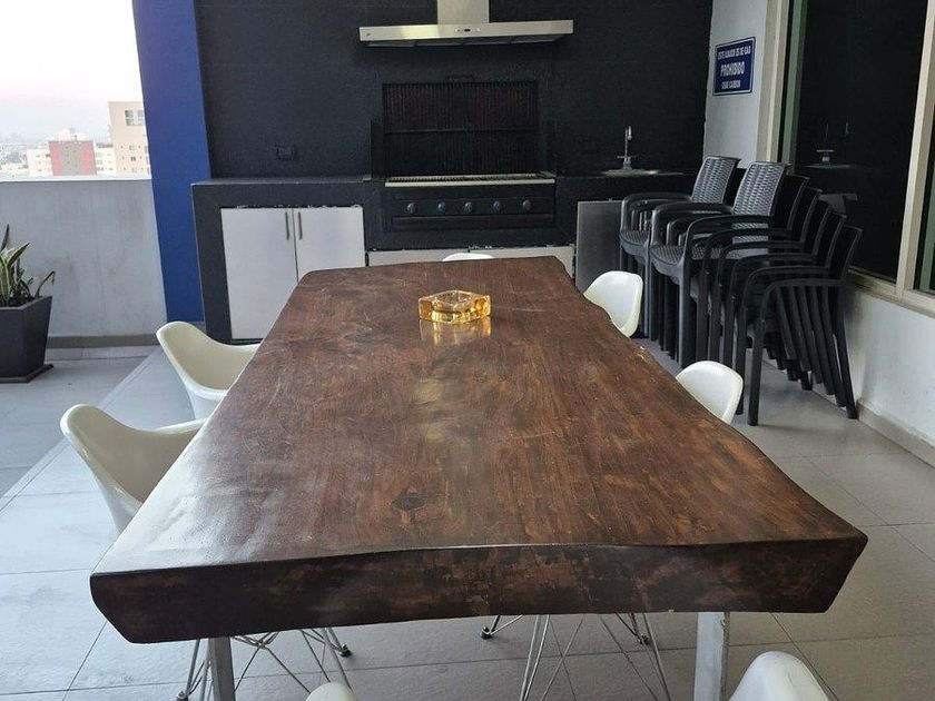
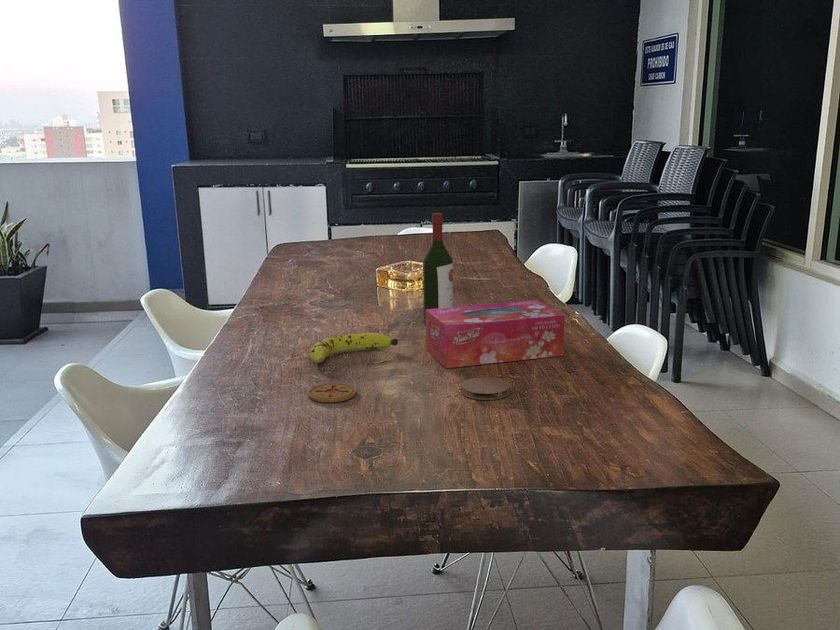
+ coaster (332, 392)
+ coaster (485, 388)
+ fruit (354, 348)
+ tissue box (493, 332)
+ wine bottle (437, 269)
